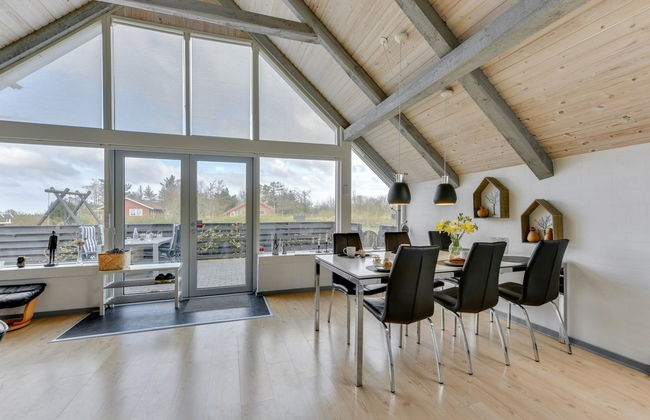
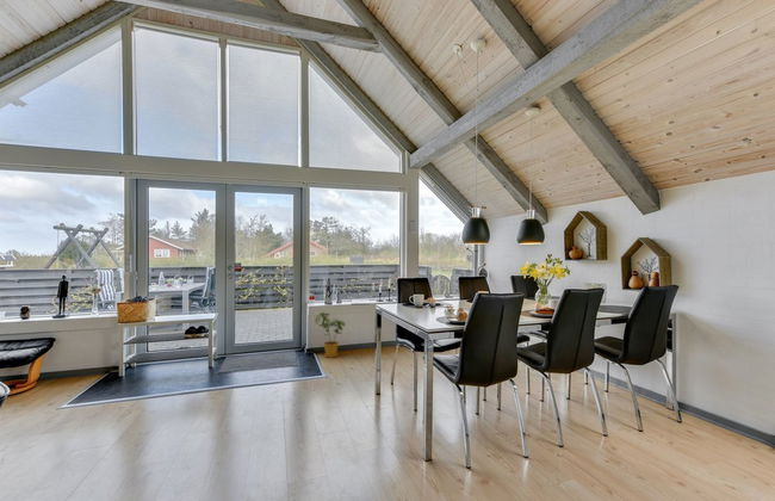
+ house plant (328, 332)
